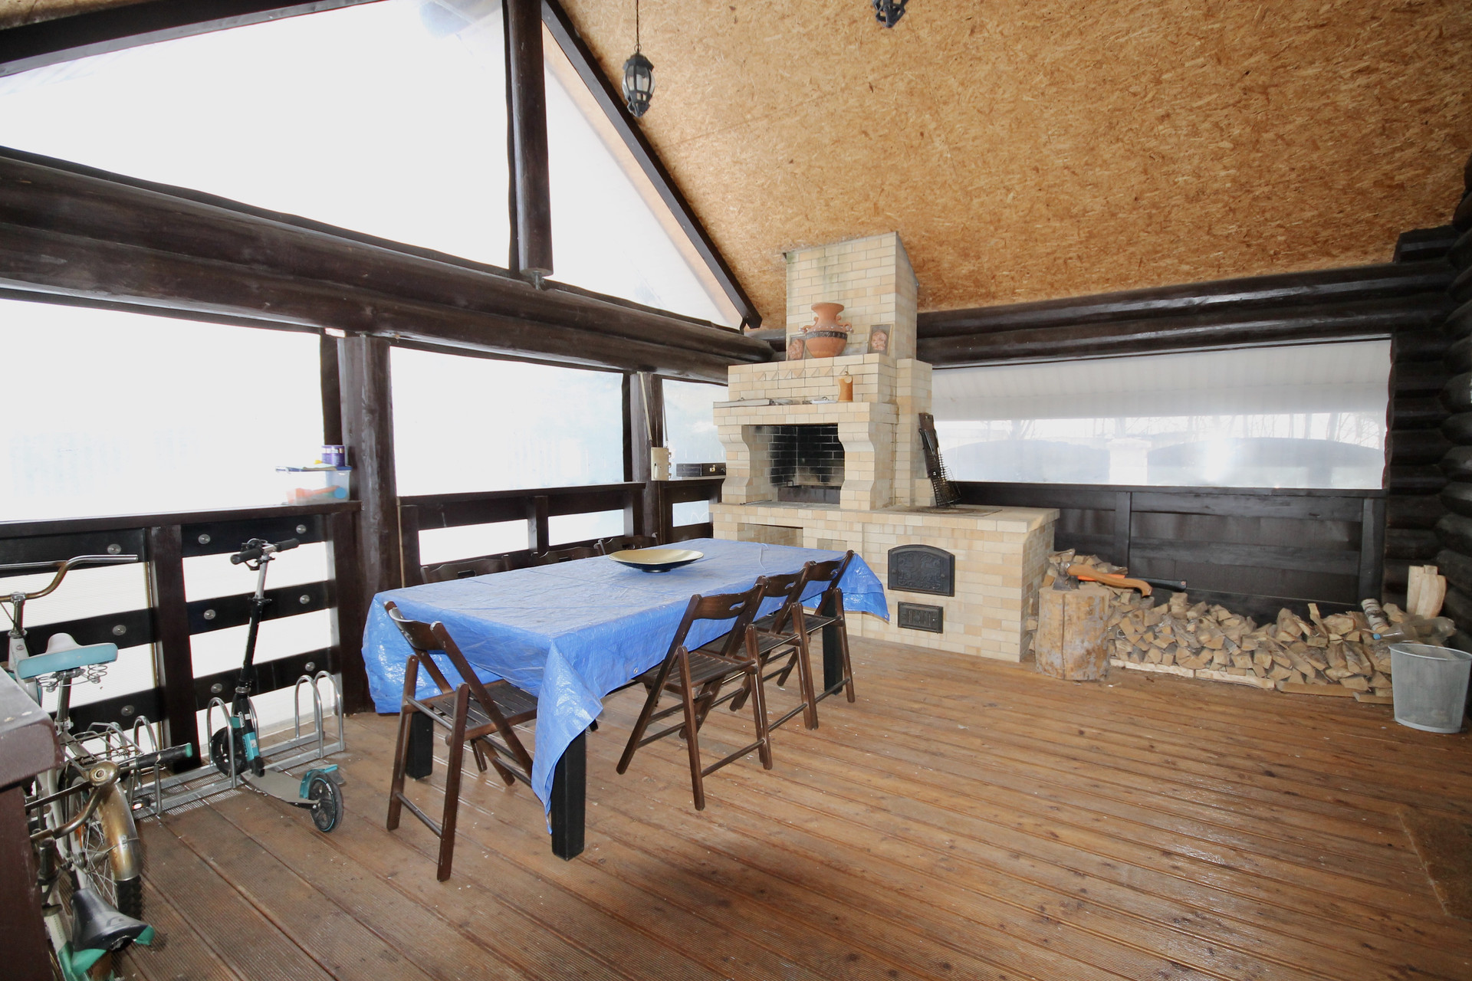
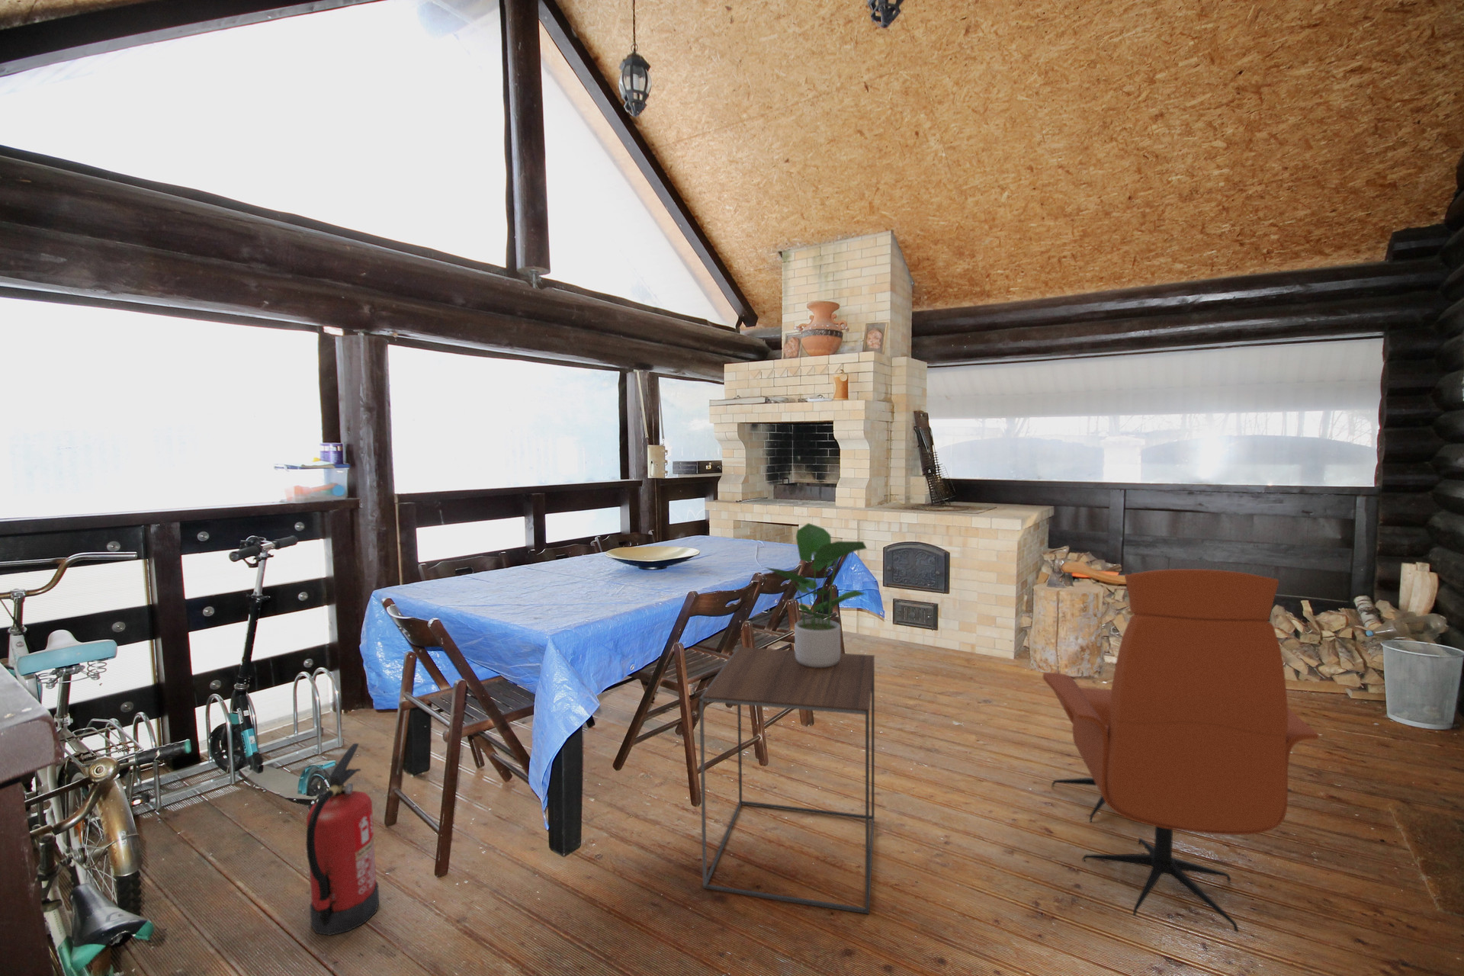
+ side table (790, 806)
+ fire extinguisher (337, 842)
+ lounge chair (1140, 694)
+ potted plant (814, 596)
